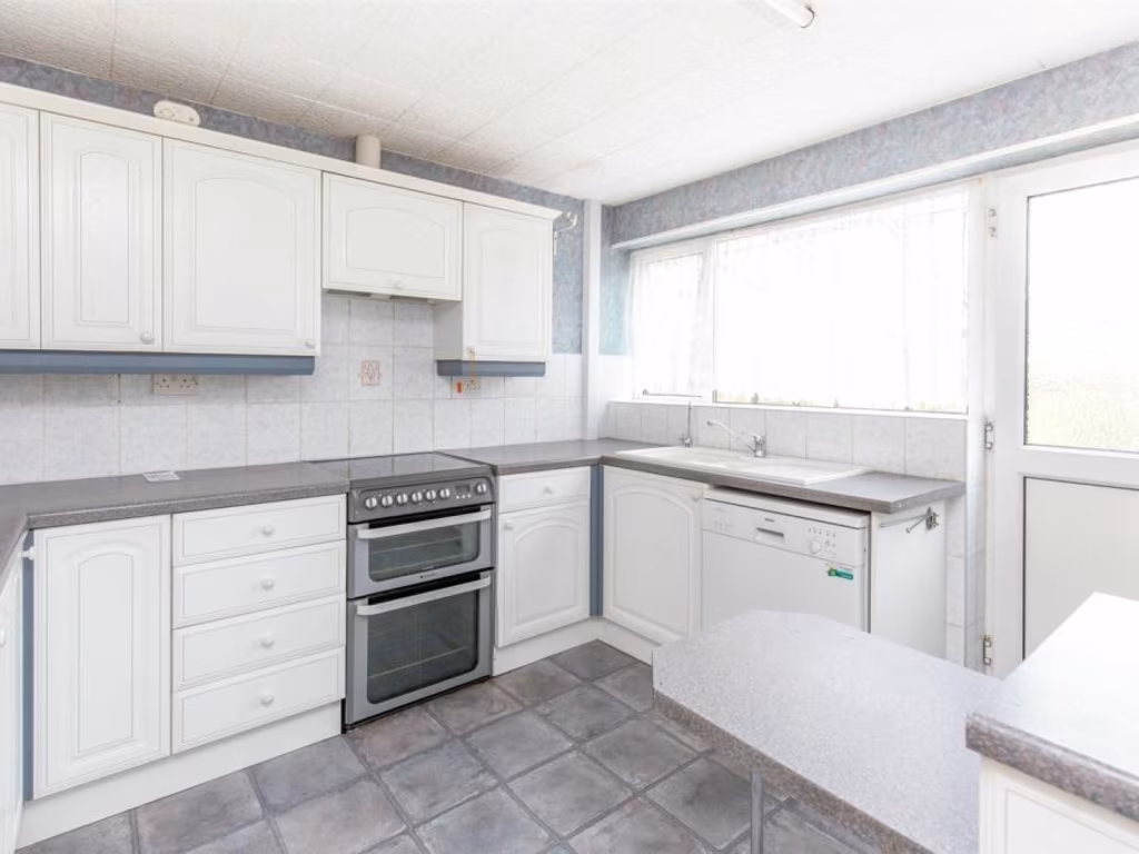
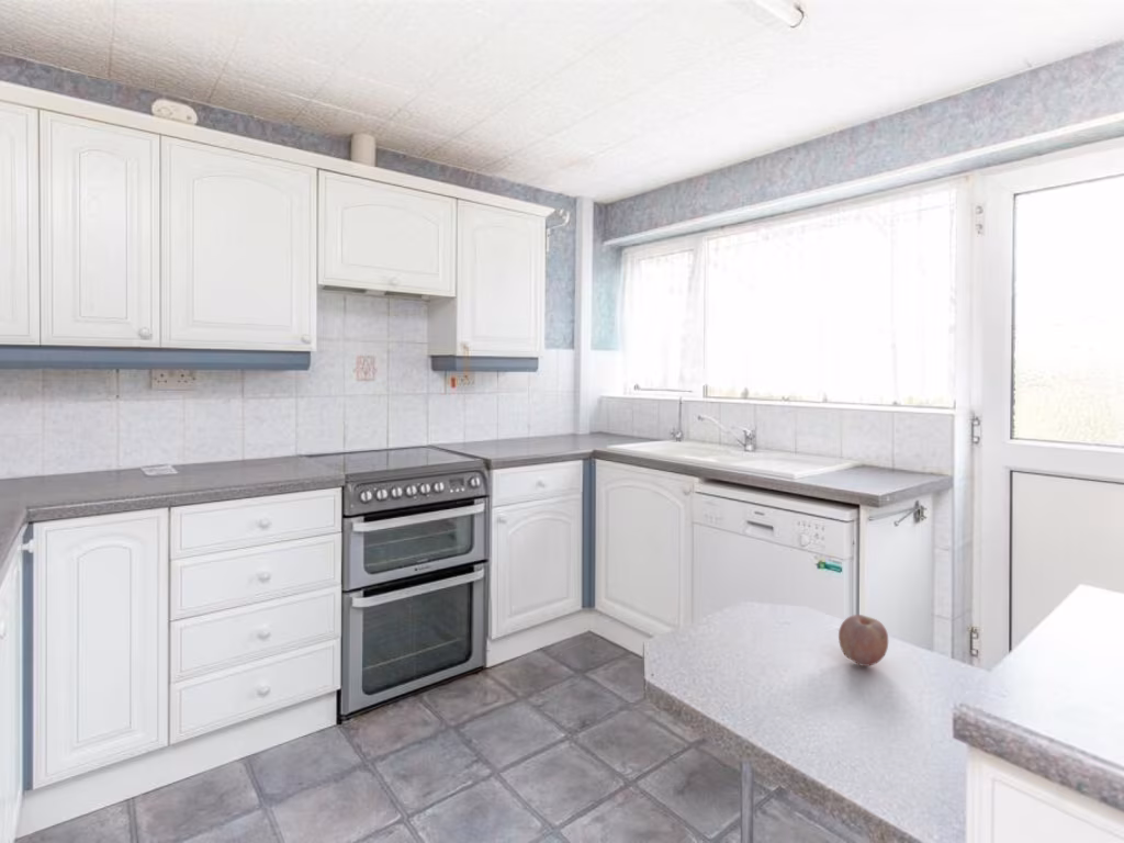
+ fruit (863, 640)
